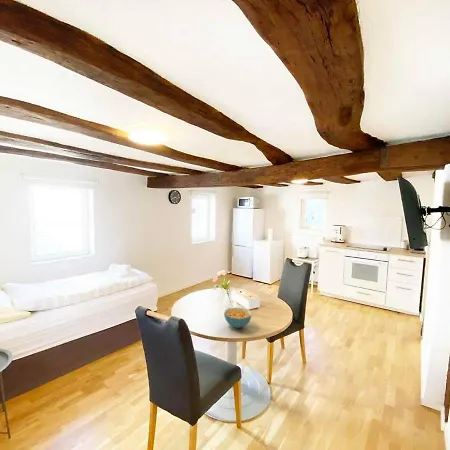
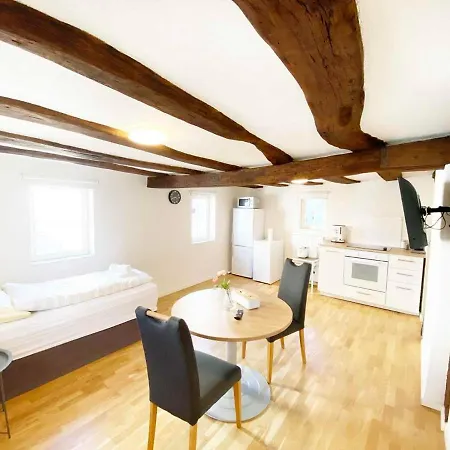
- cereal bowl (237, 319)
